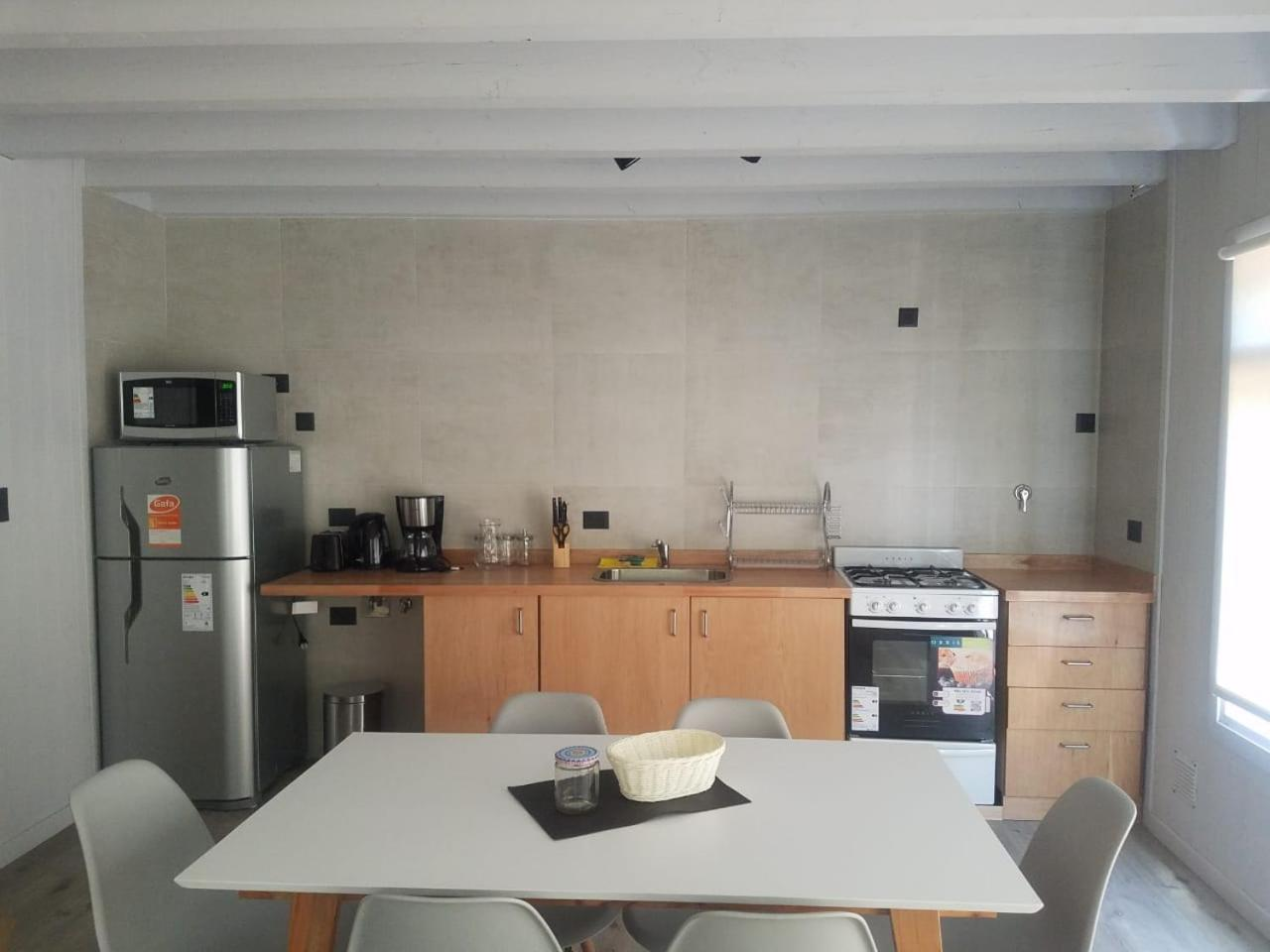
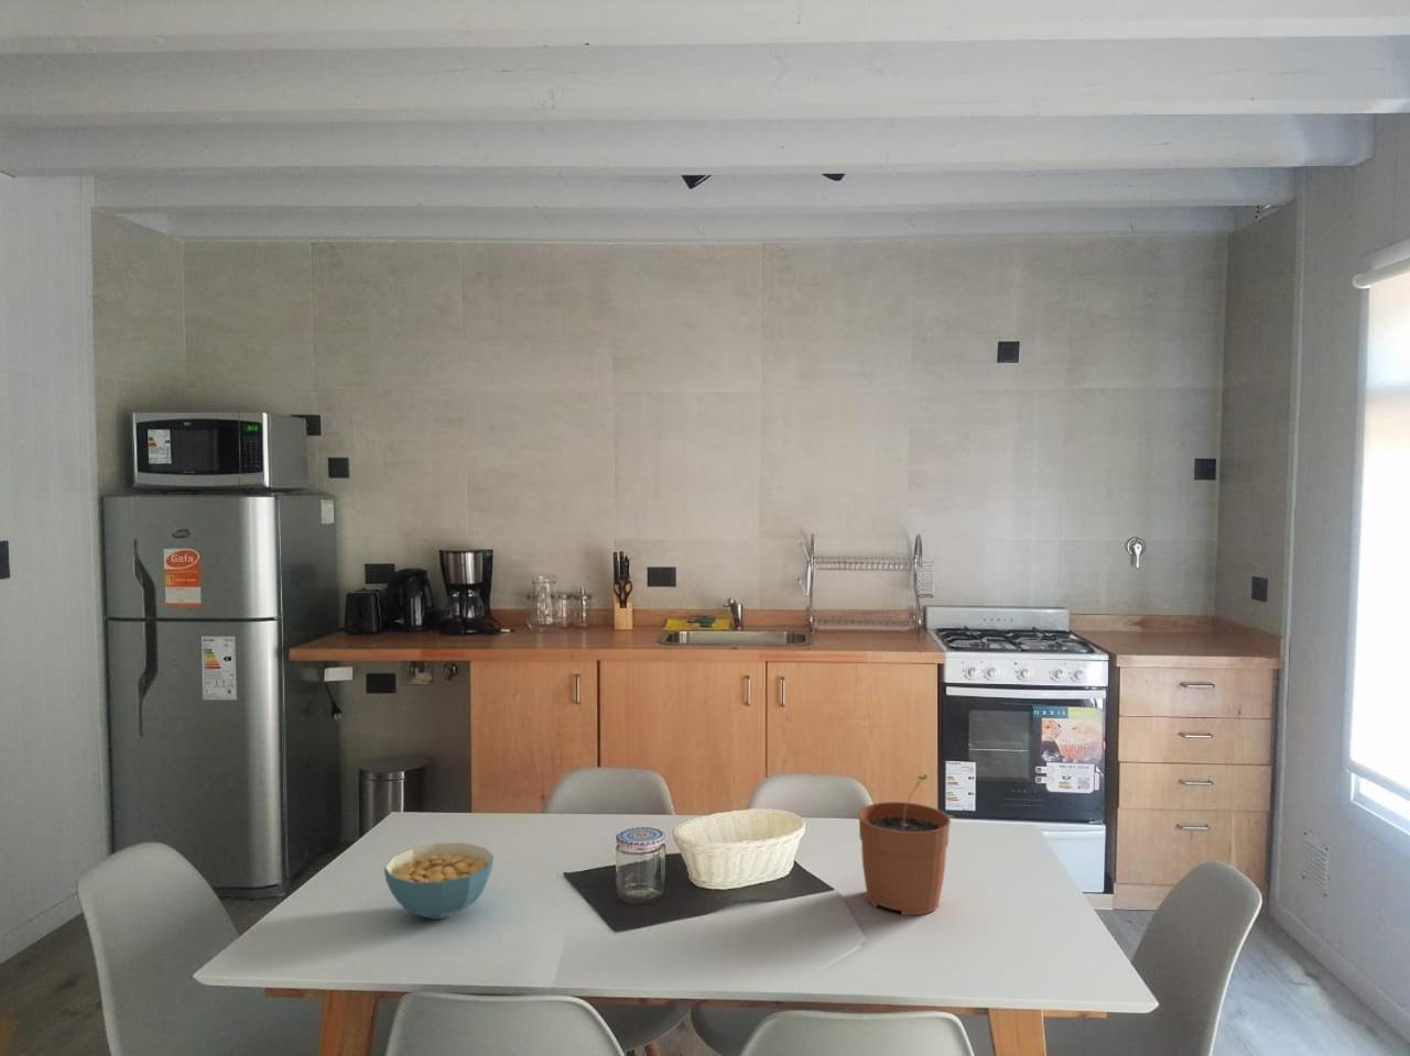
+ cereal bowl (440, 886)
+ plant pot (904, 837)
